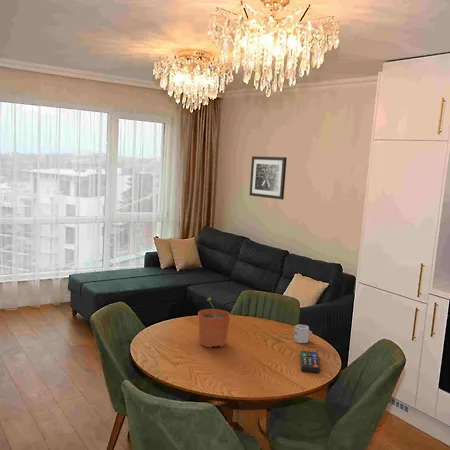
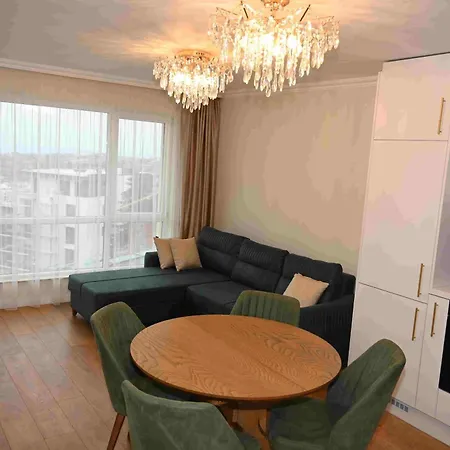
- plant pot (213, 321)
- wall art (267, 177)
- cup (303, 333)
- remote control (309, 360)
